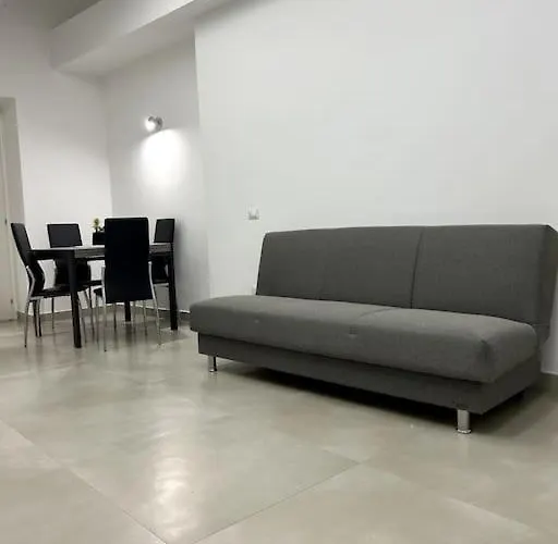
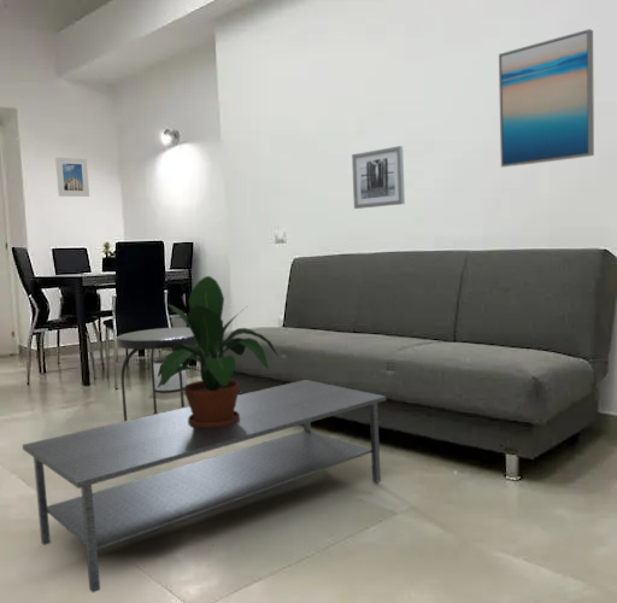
+ wall art (377, 178)
+ coffee table (223, 464)
+ planter (171, 376)
+ potted plant (213, 349)
+ side table (153, 377)
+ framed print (72, 177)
+ wall art (543, 103)
